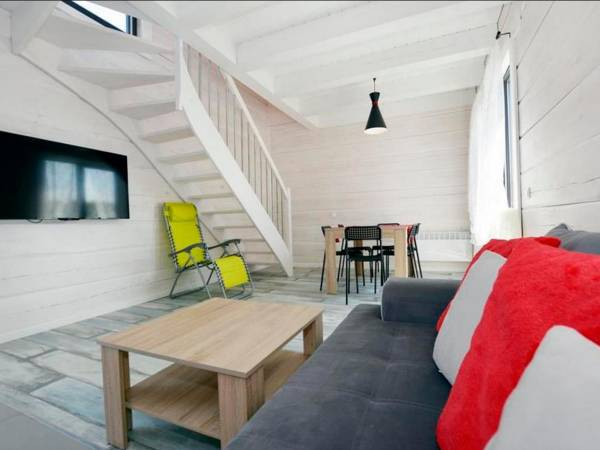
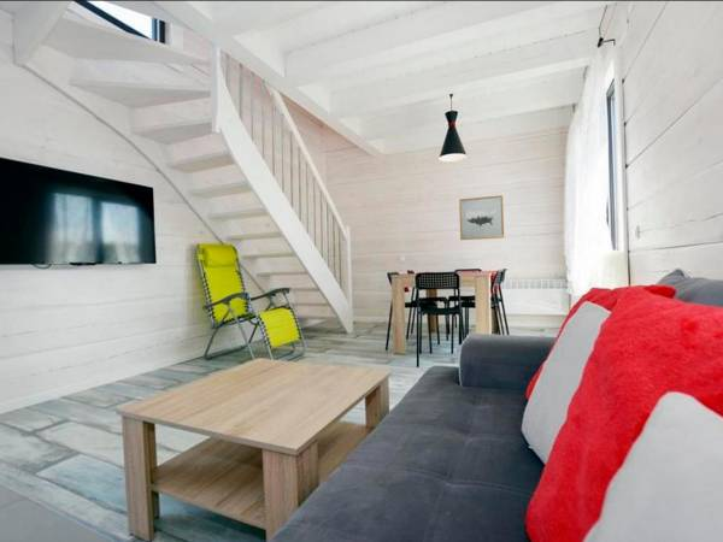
+ wall art (481, 218)
